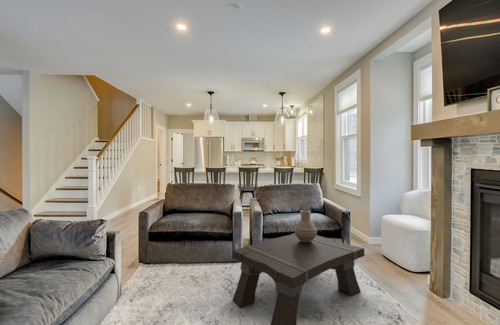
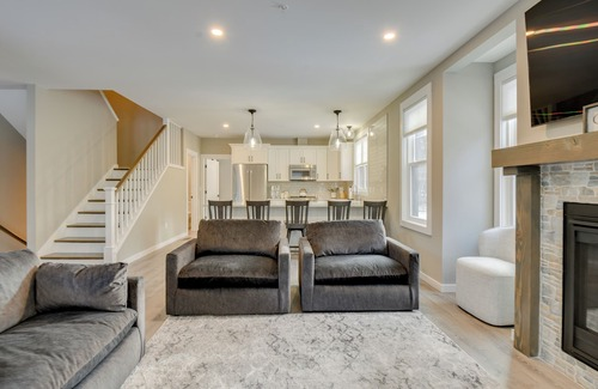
- vase (305, 225)
- coffee table (298, 272)
